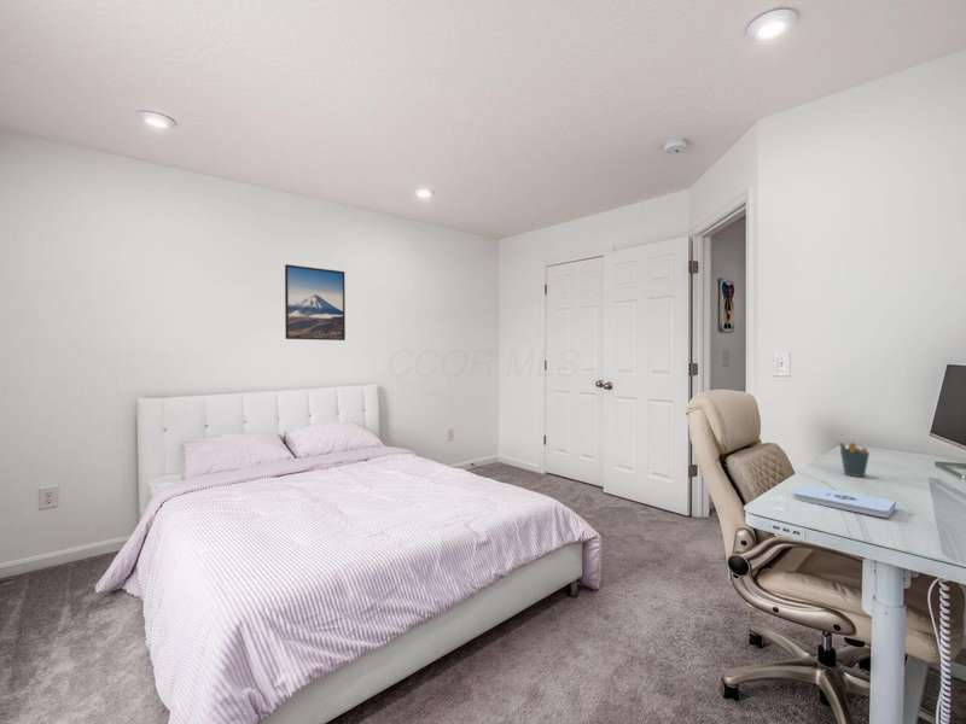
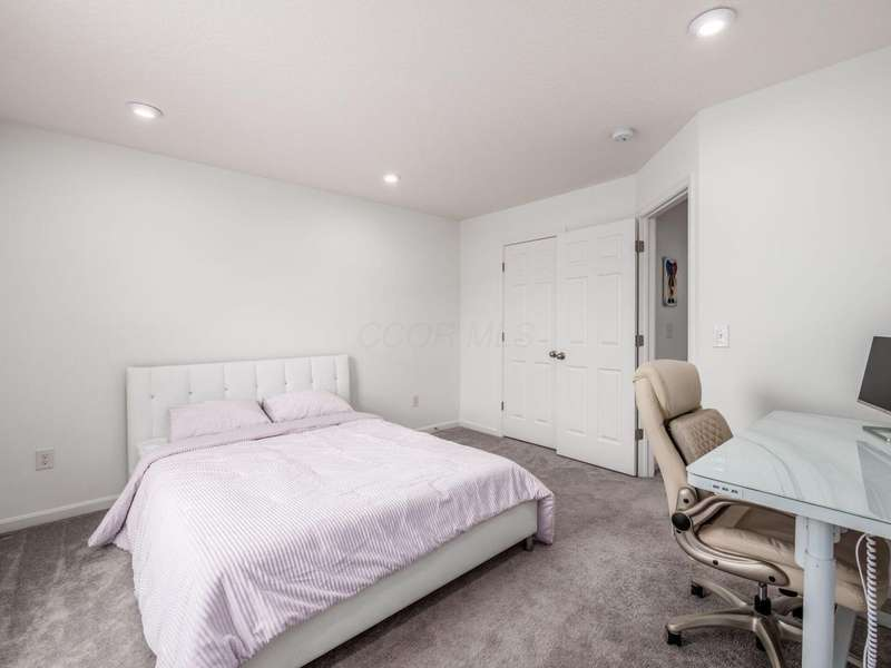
- pen holder (854, 456)
- notepad (842, 500)
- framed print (315, 303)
